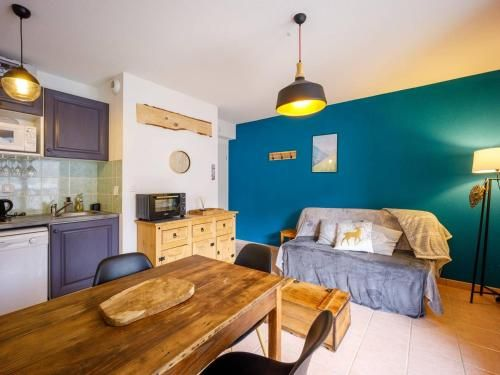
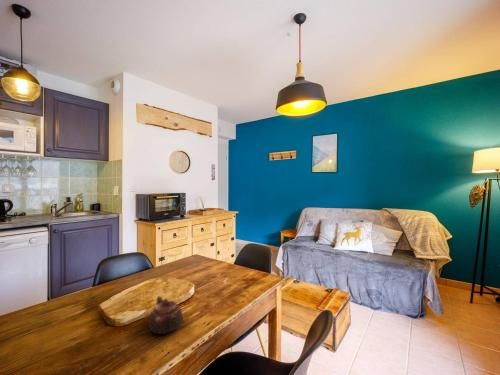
+ teapot (165, 311)
